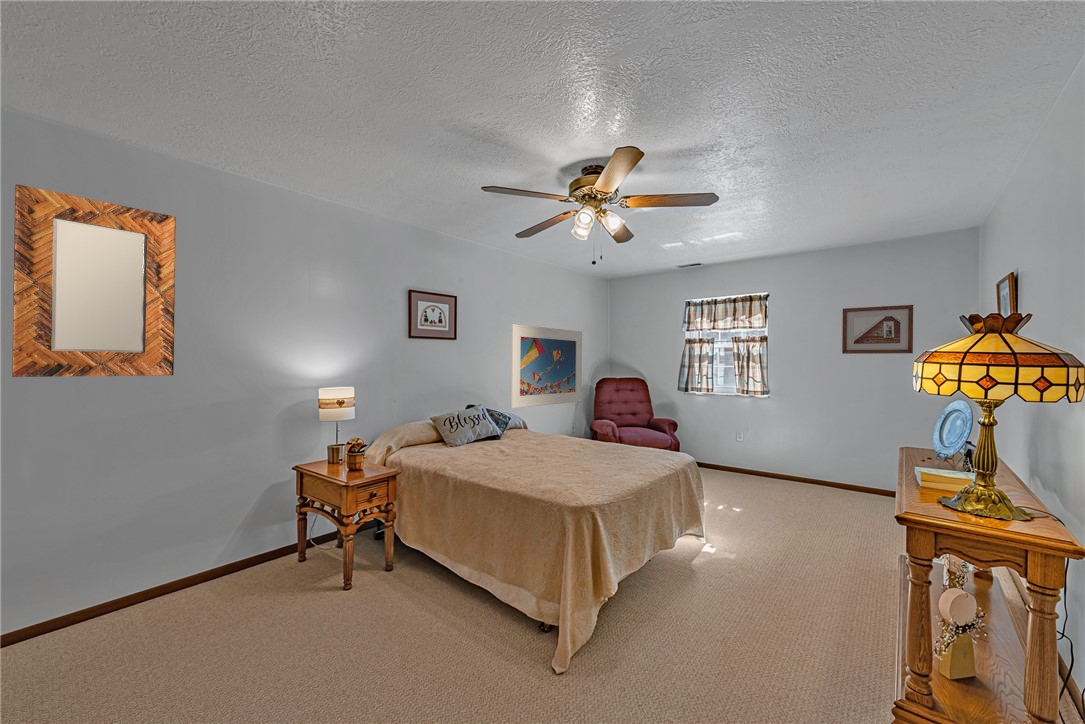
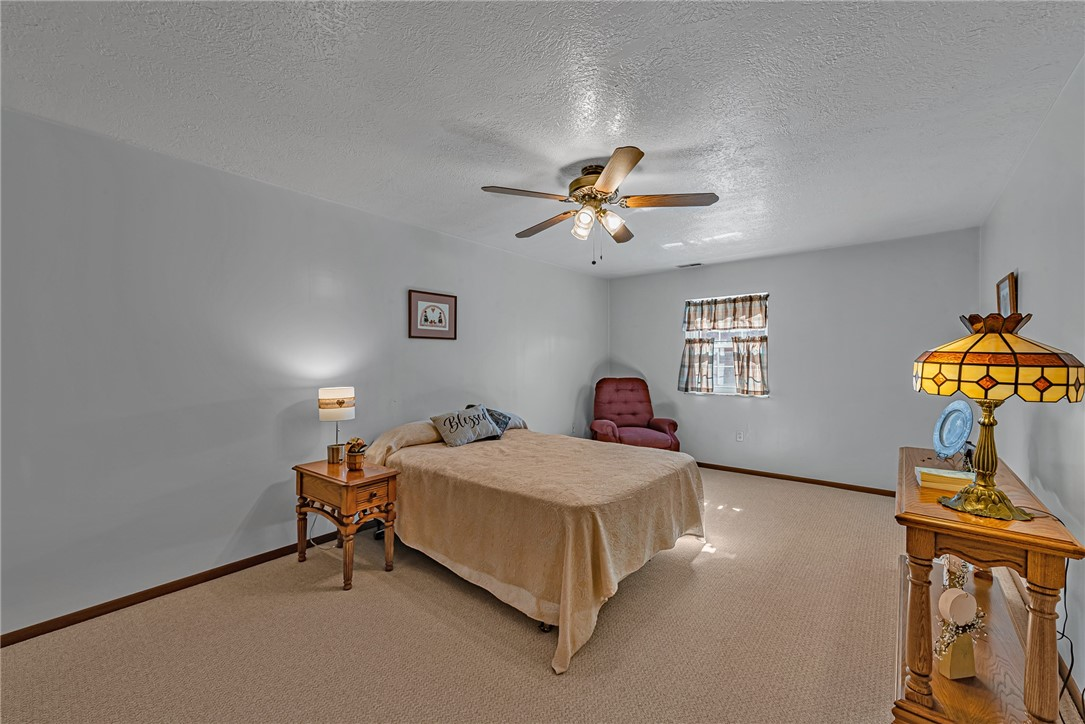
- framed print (549, 366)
- home mirror (101, 289)
- picture frame (876, 330)
